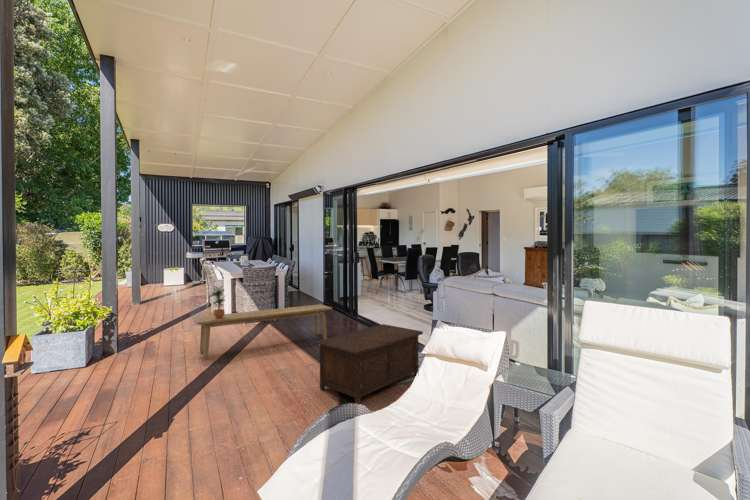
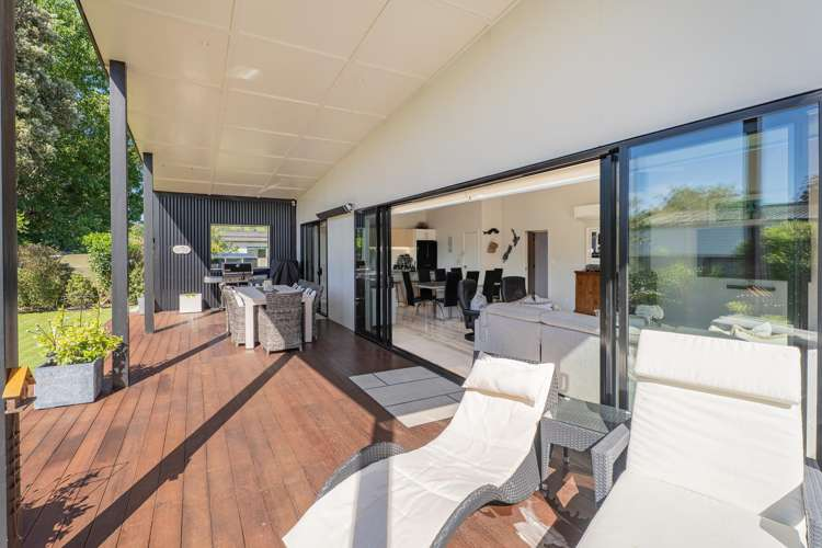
- potted plant (217, 301)
- cabinet (372, 359)
- bench (267, 320)
